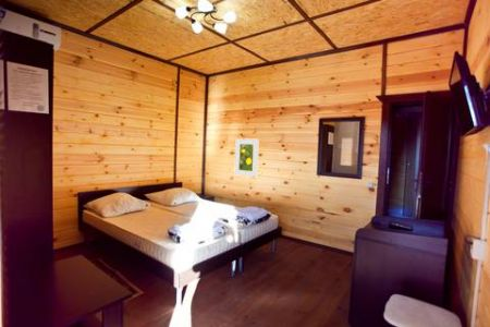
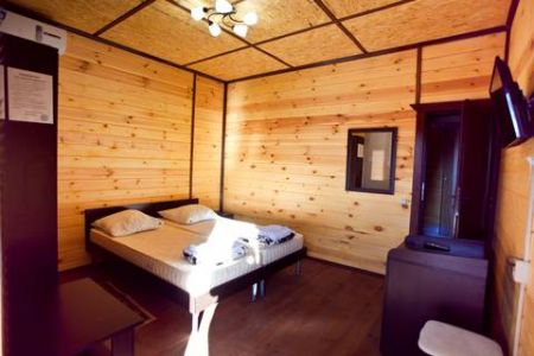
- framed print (246, 157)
